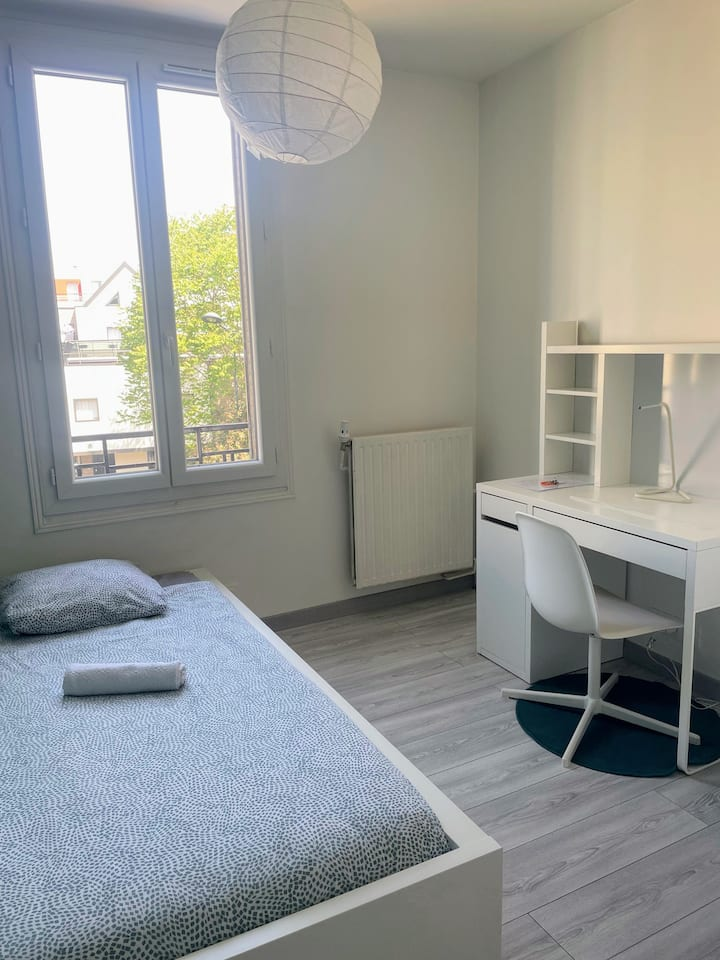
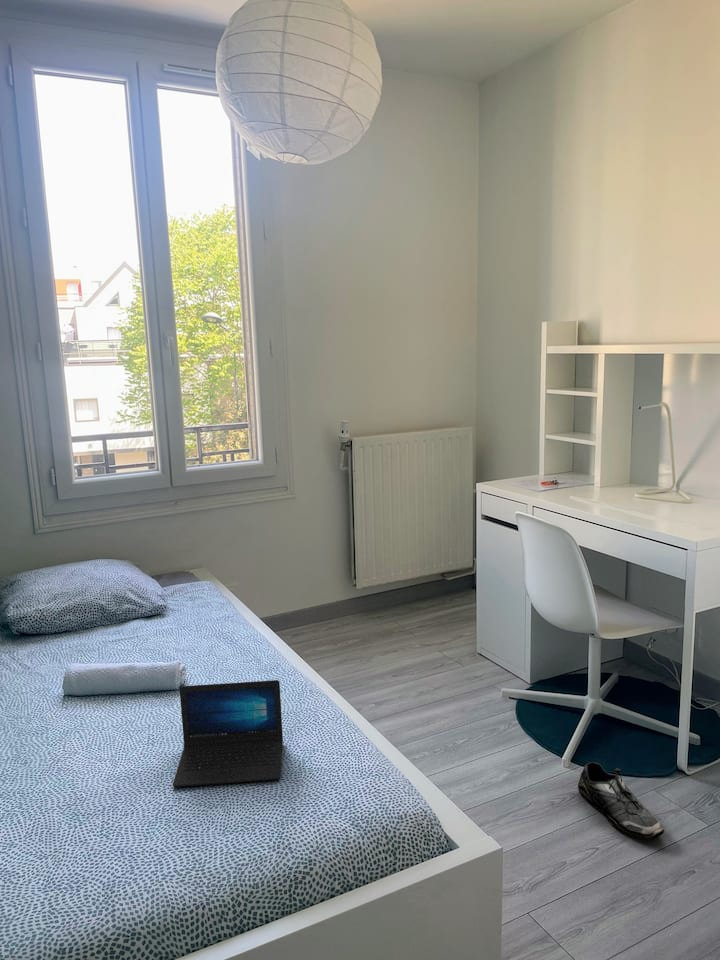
+ laptop (228, 731)
+ shoe (618, 795)
